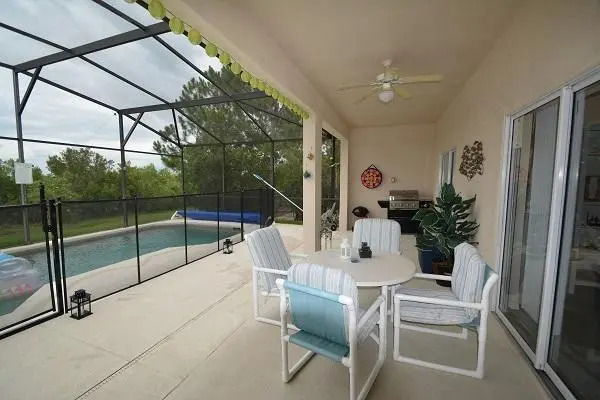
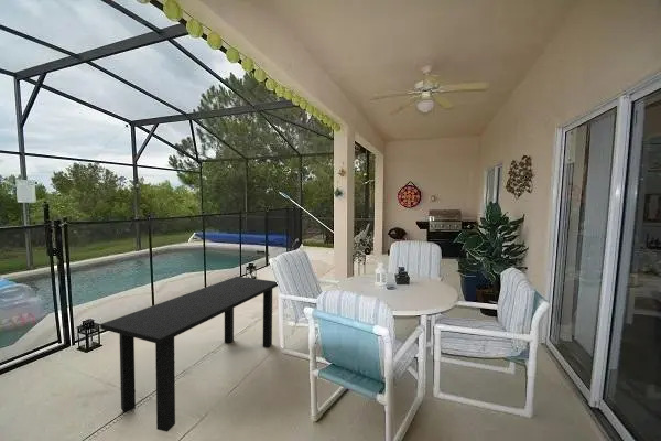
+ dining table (203, 322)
